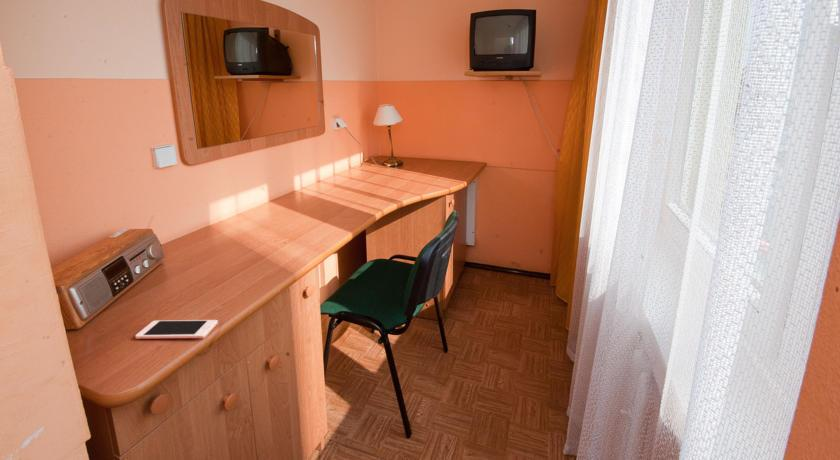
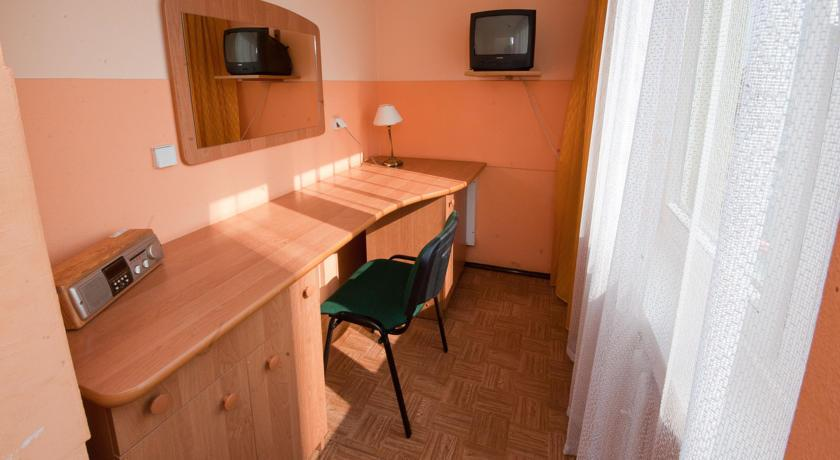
- cell phone (178, 329)
